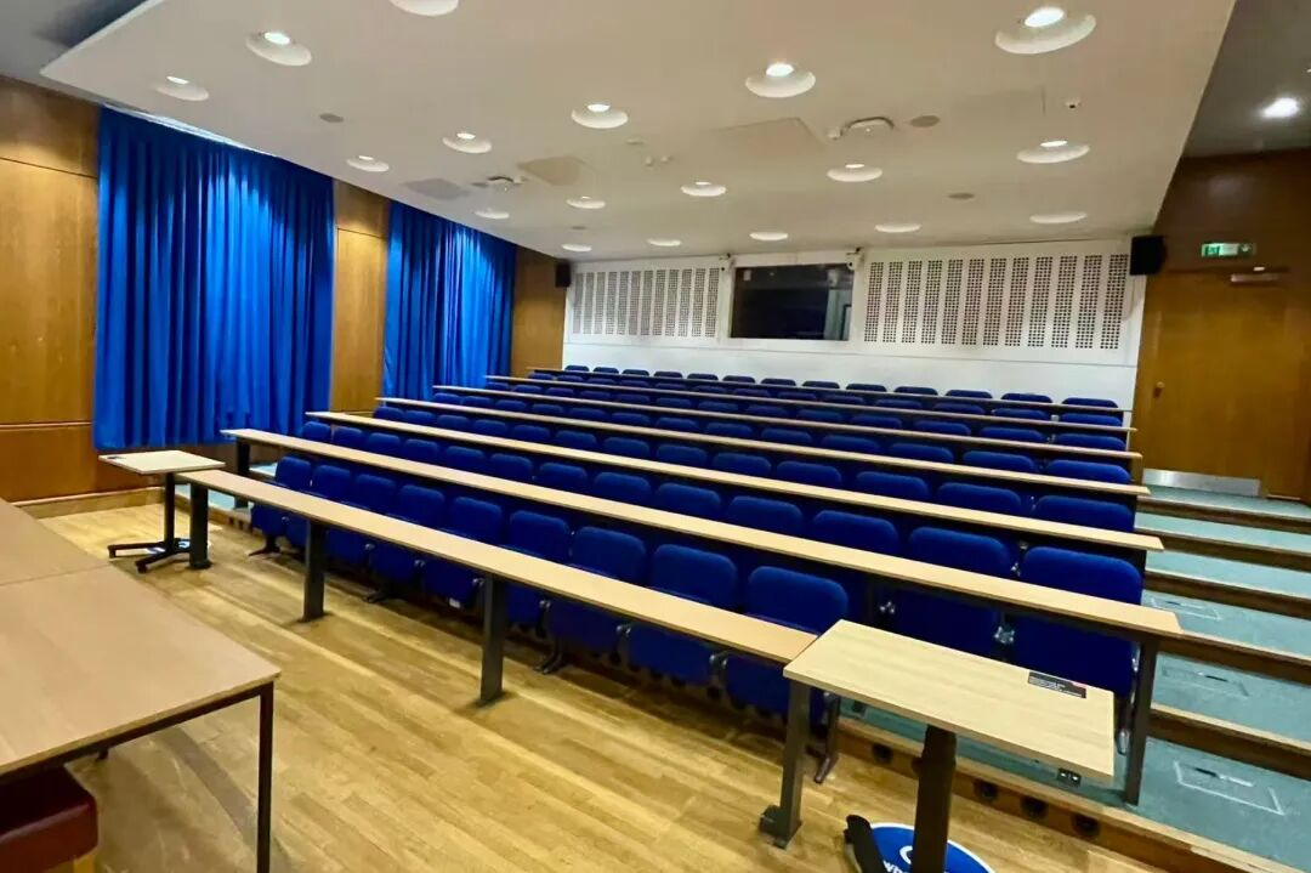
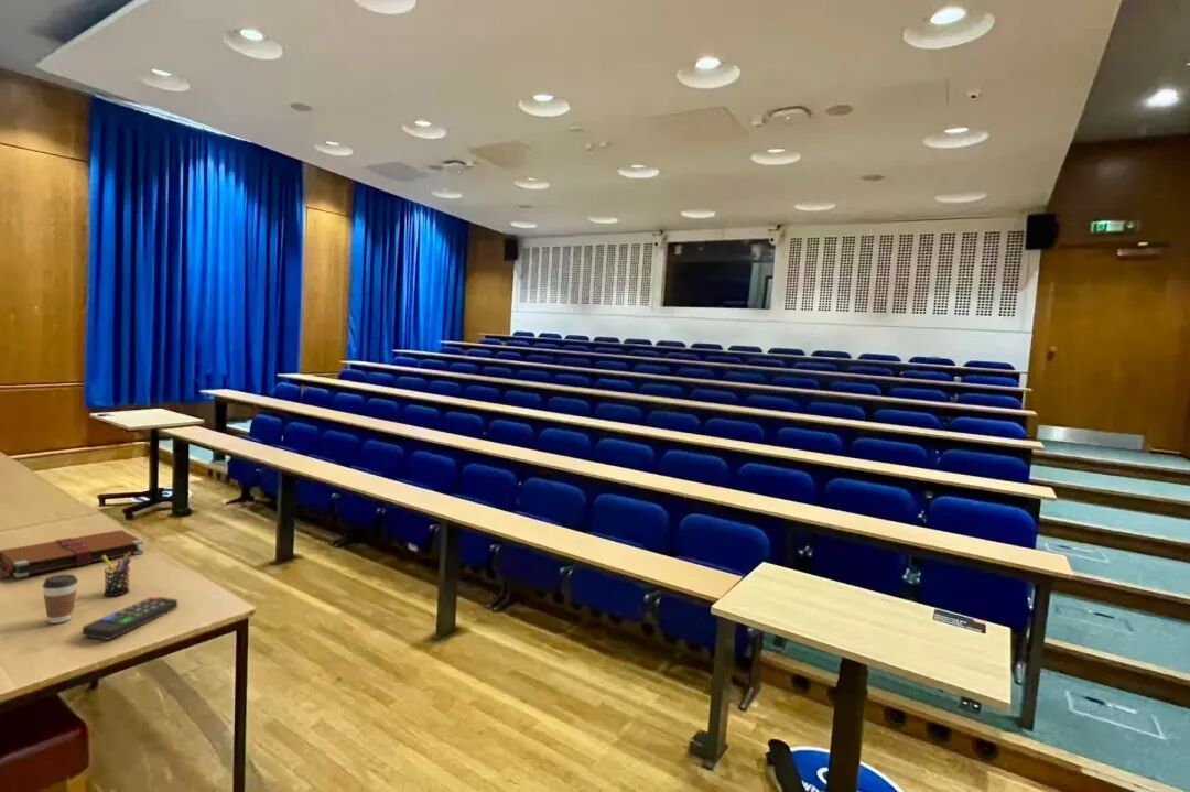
+ remote control (132, 616)
+ book (66, 550)
+ pen holder (119, 571)
+ coffee cup (60, 598)
